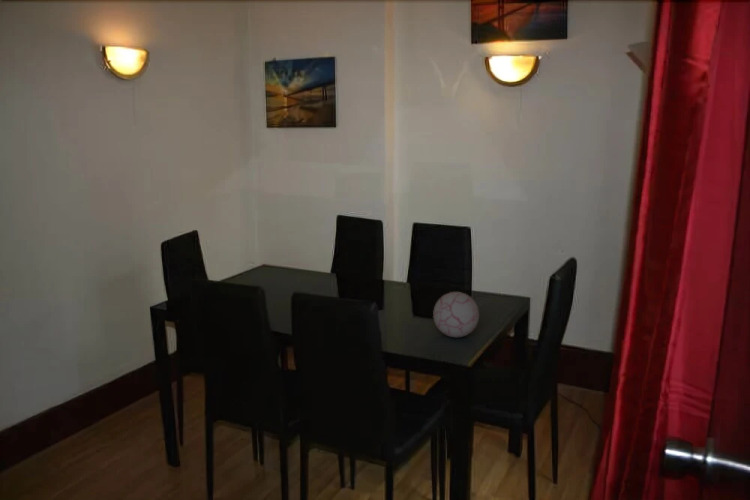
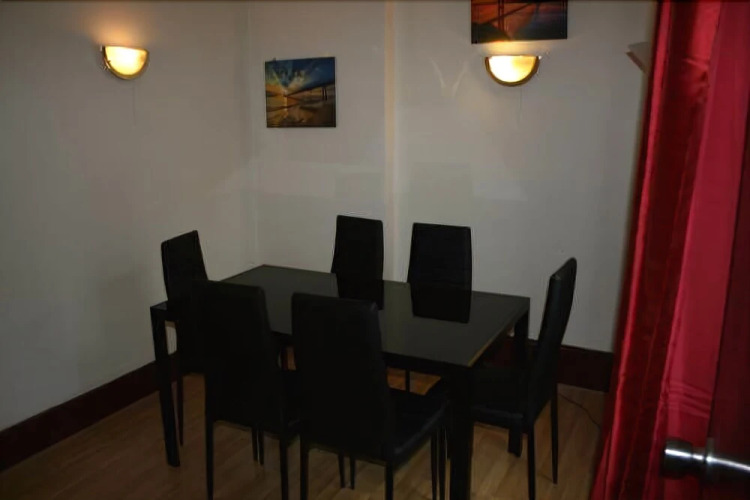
- decorative ball (456, 314)
